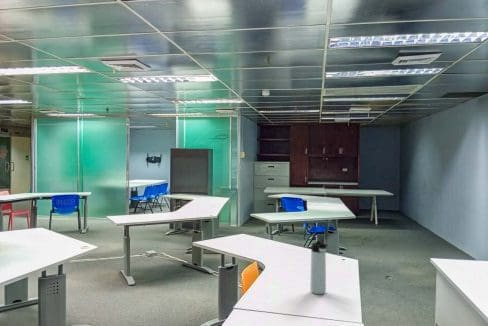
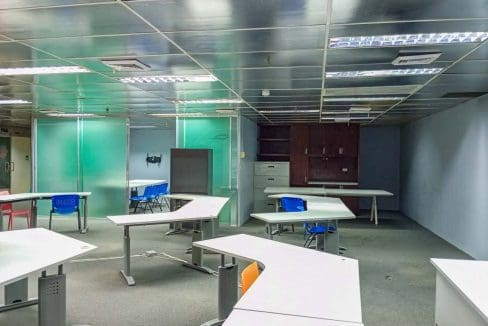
- thermos bottle (319, 267)
